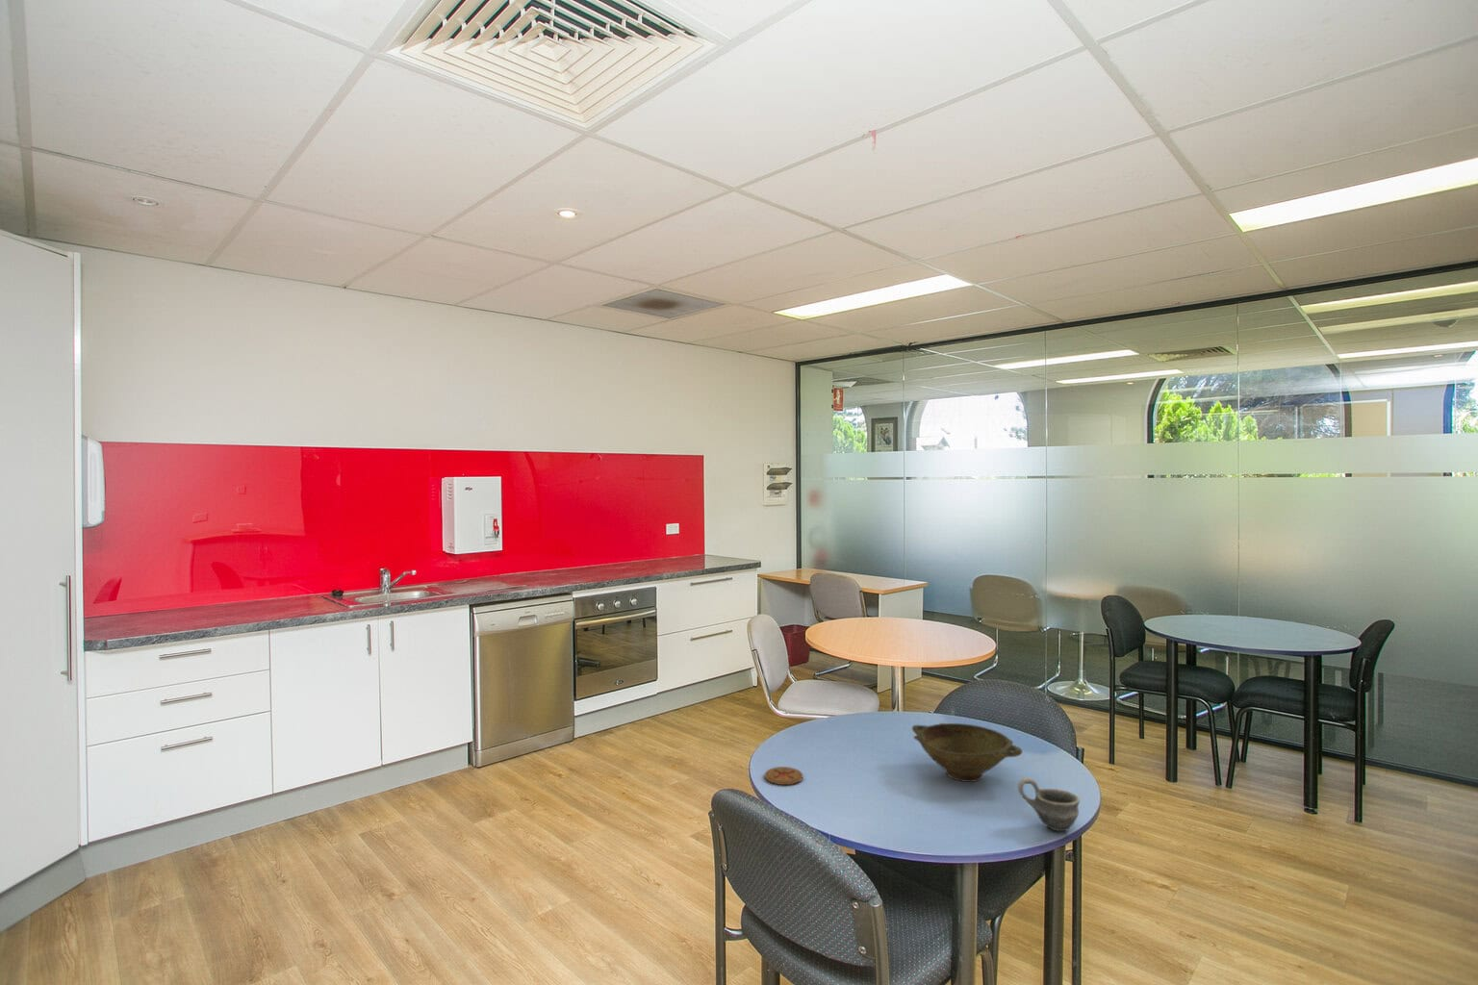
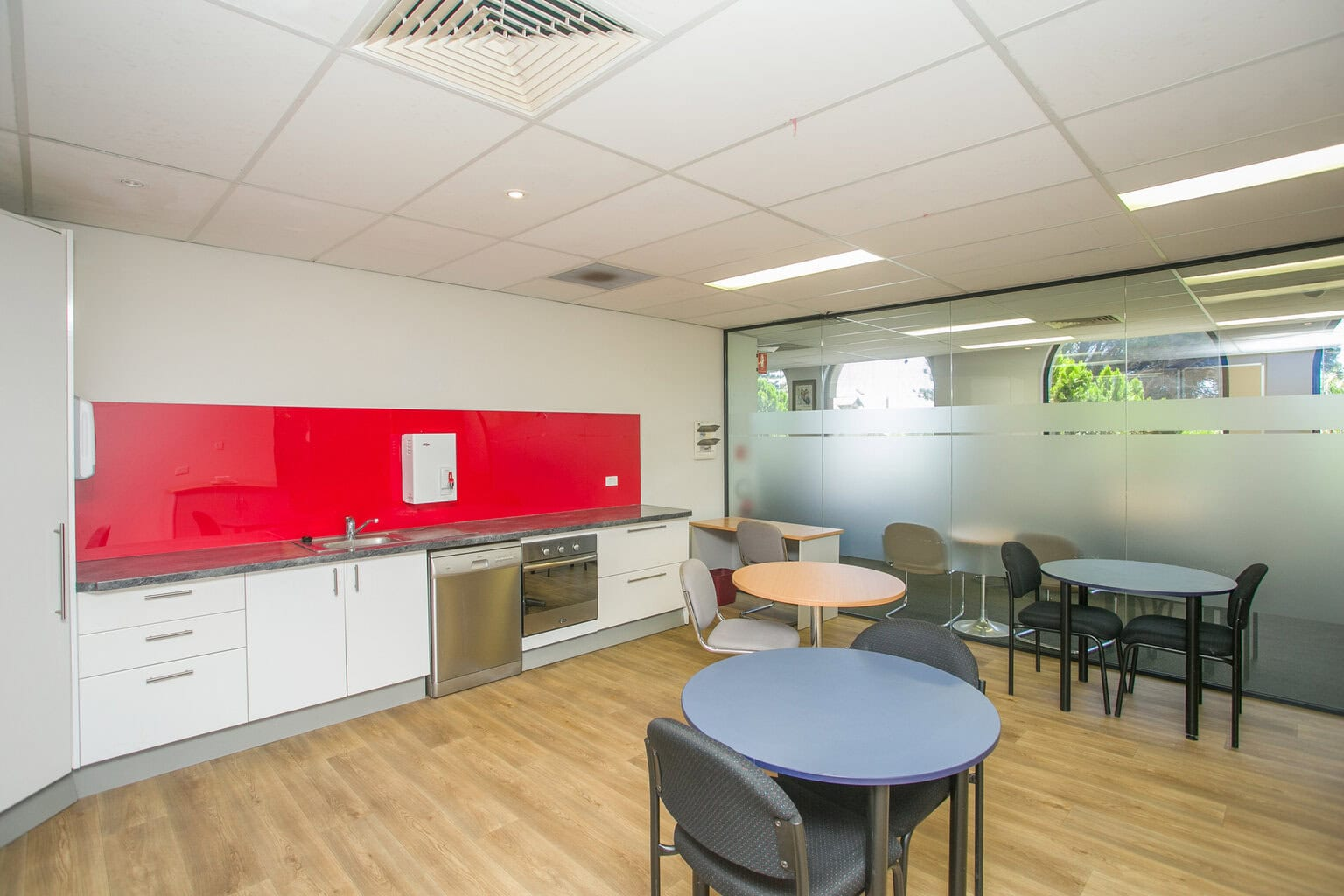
- bowl (963, 755)
- cup (1051, 804)
- coaster (783, 775)
